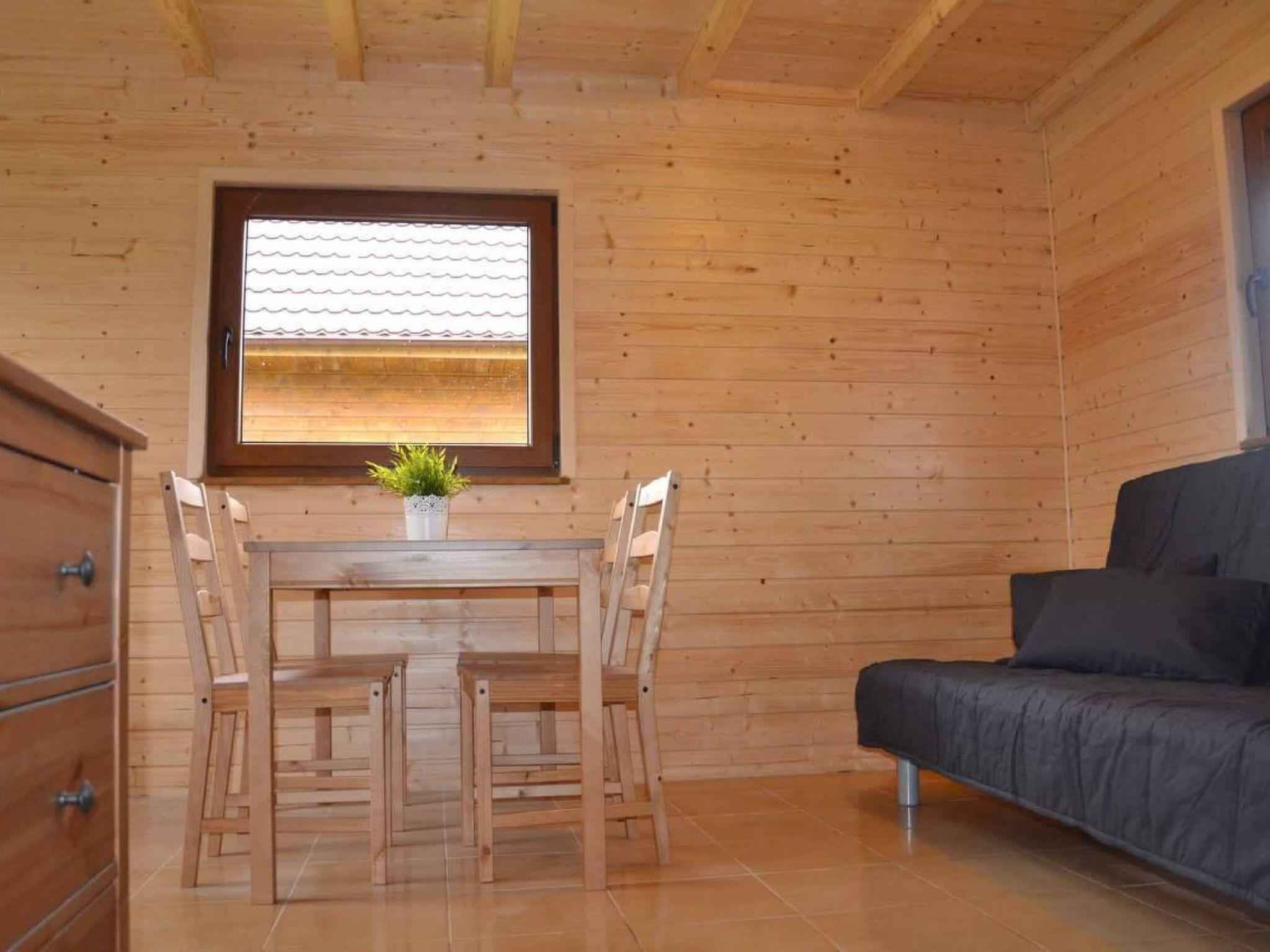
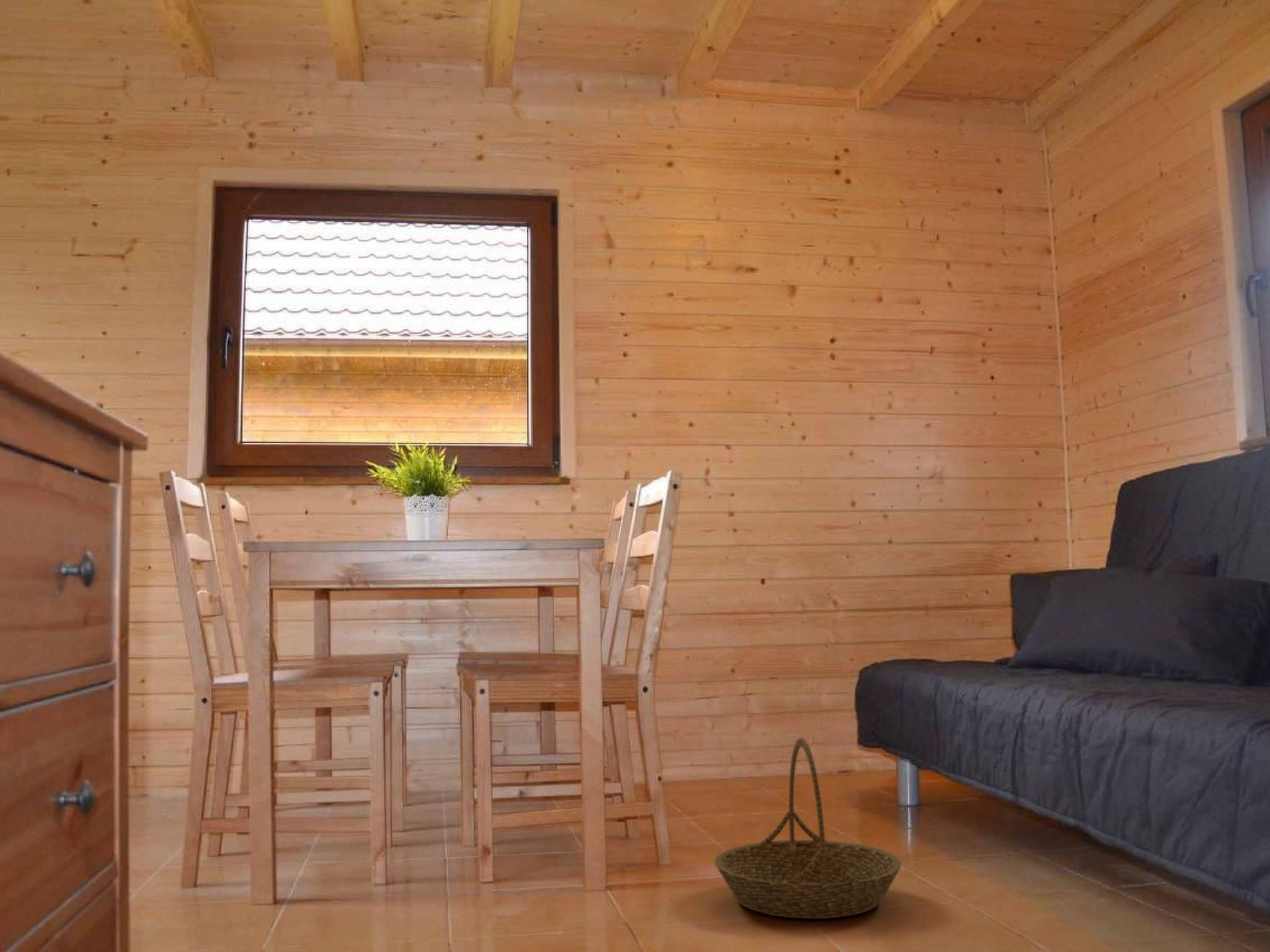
+ basket (802, 822)
